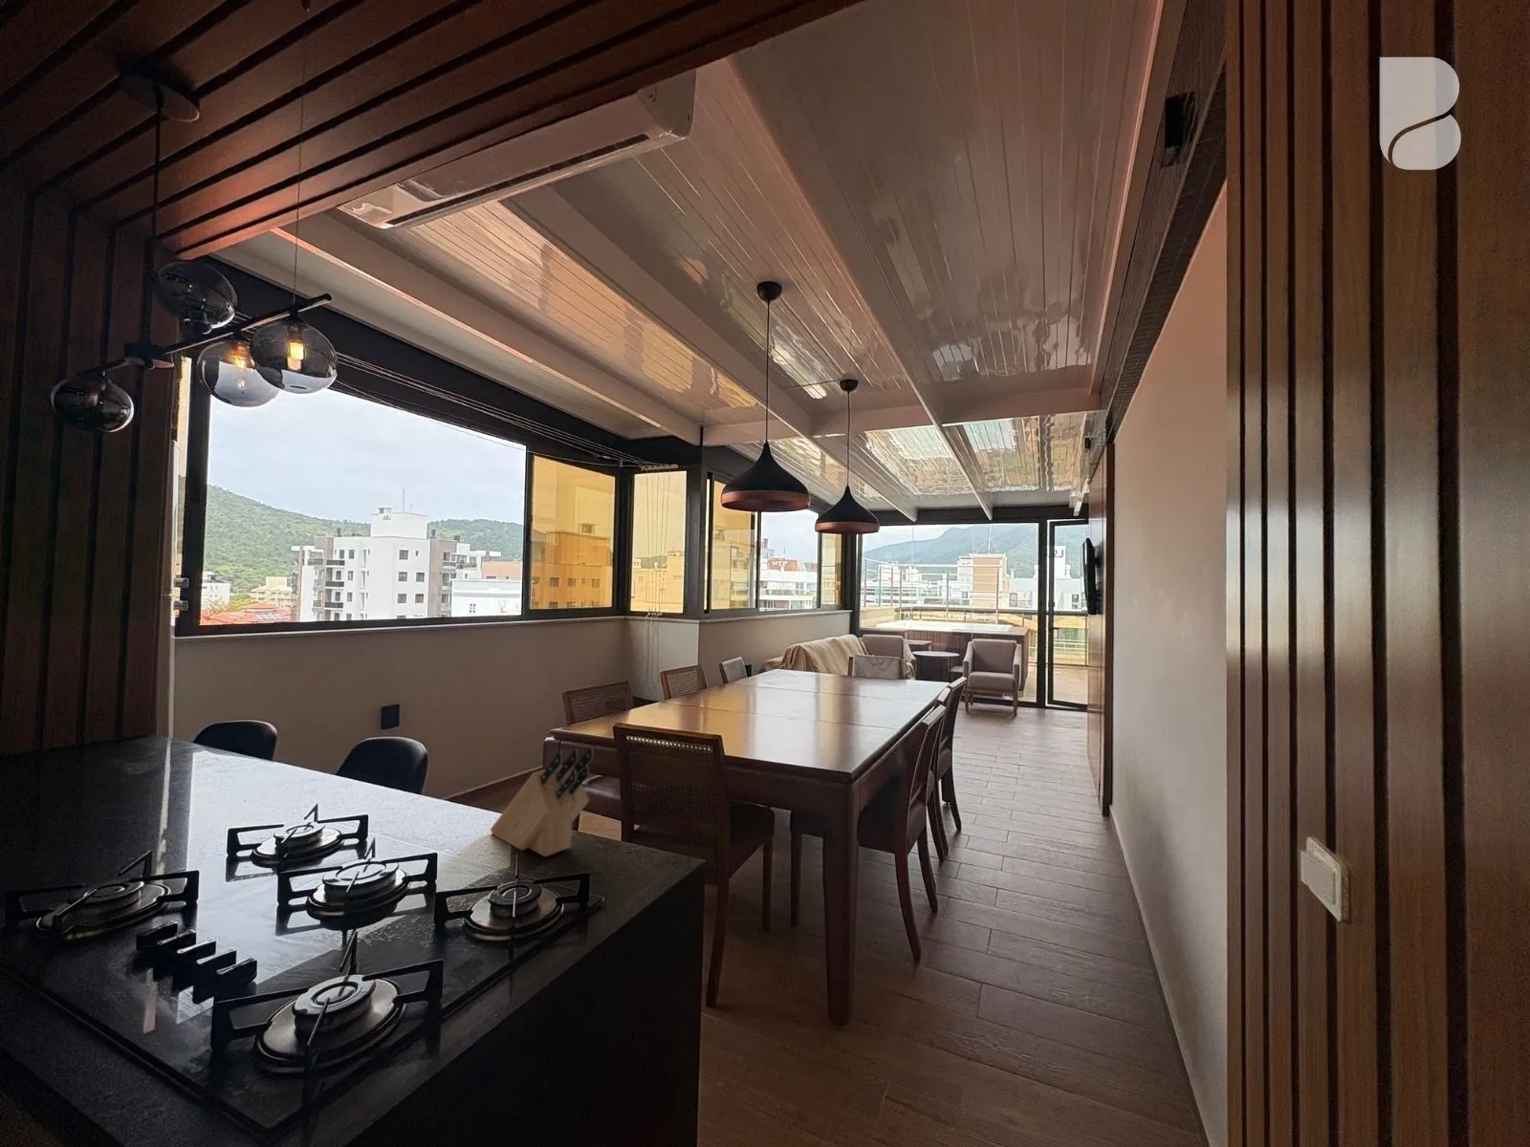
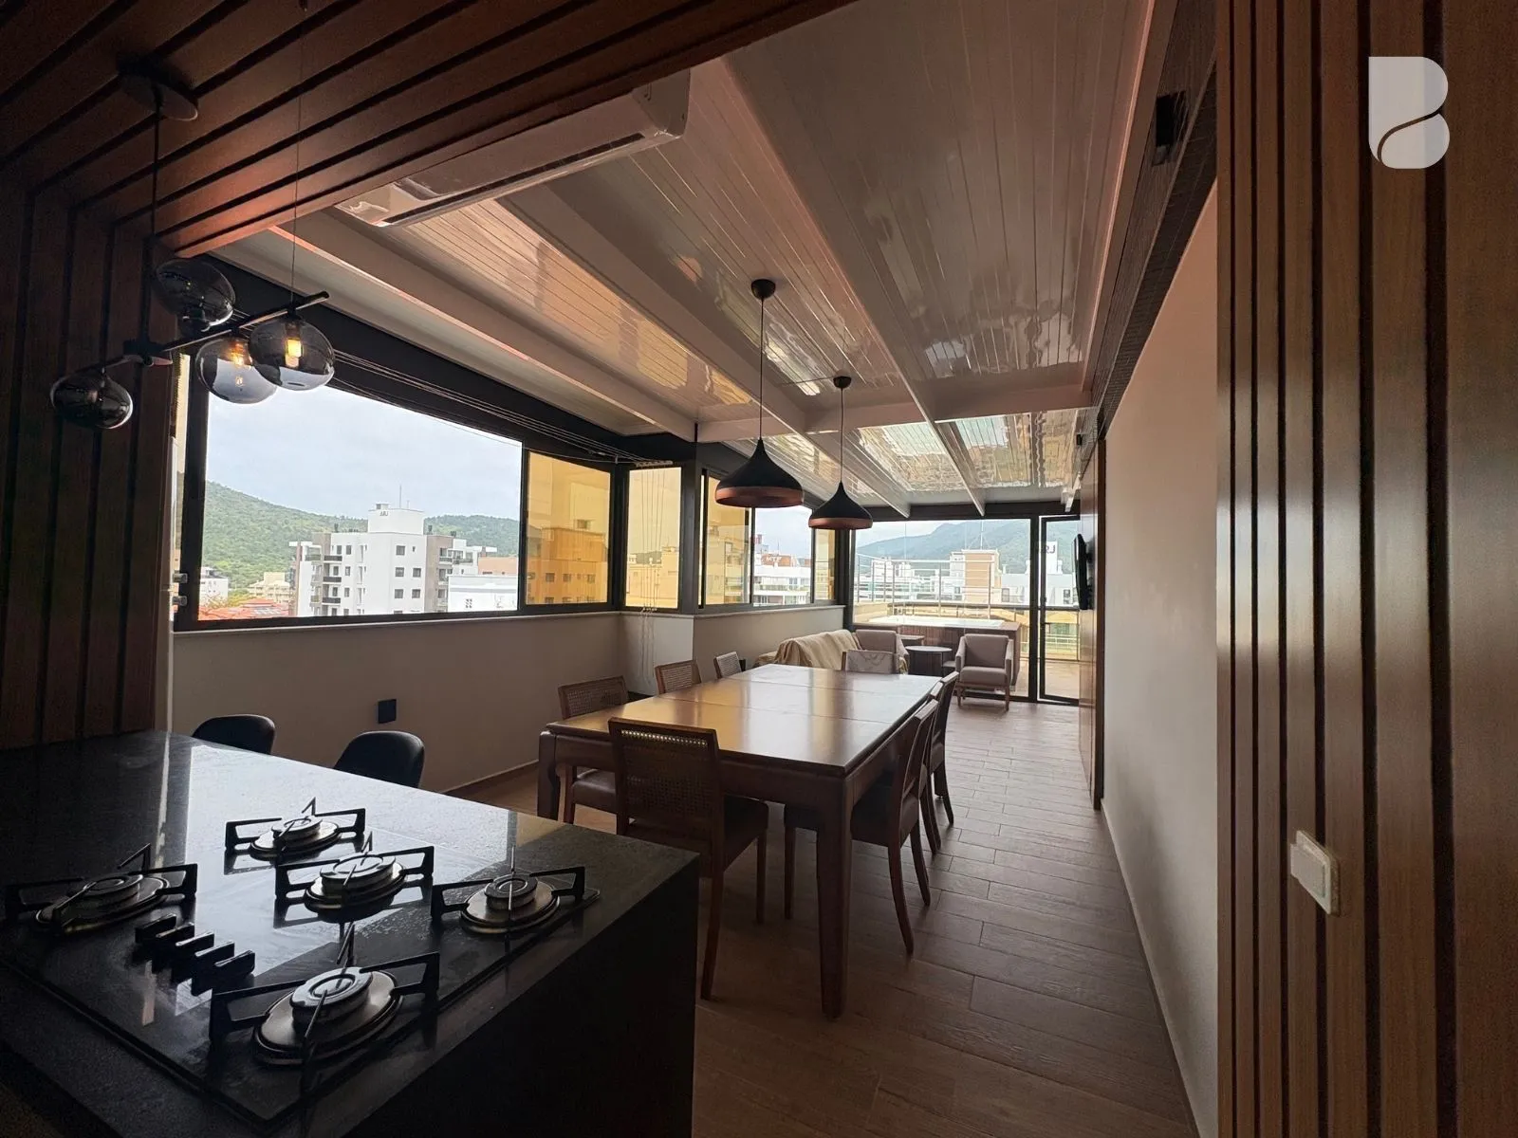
- knife block (545, 790)
